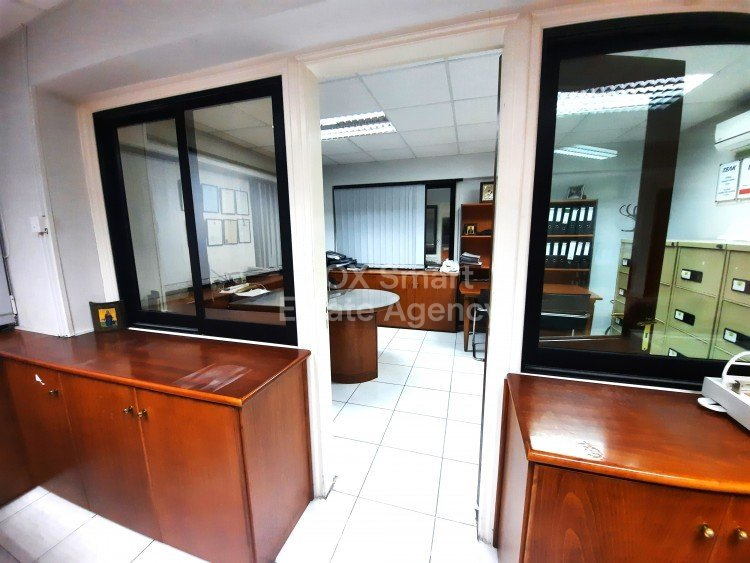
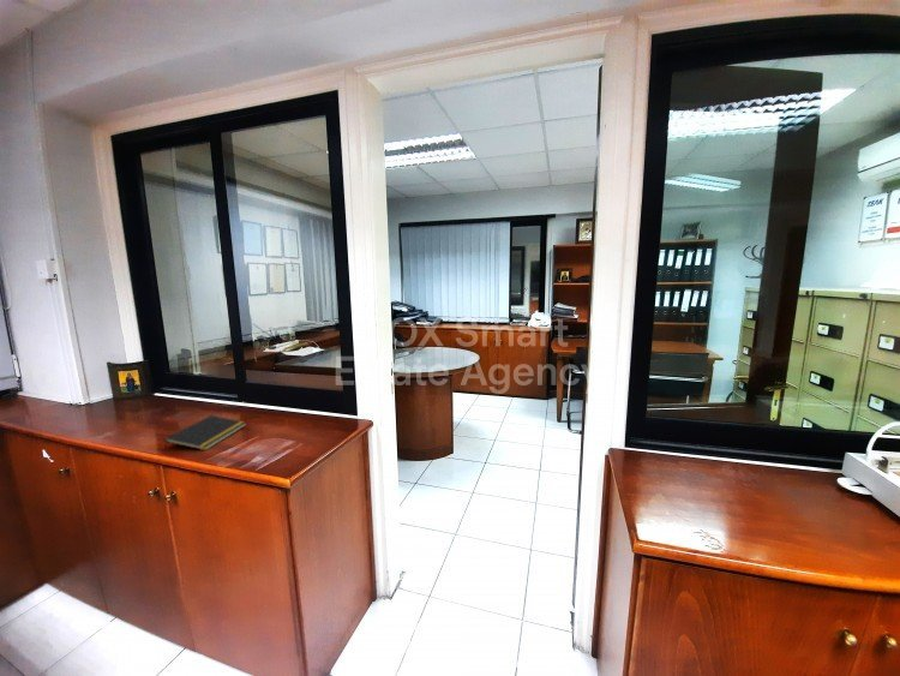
+ notepad (208, 431)
